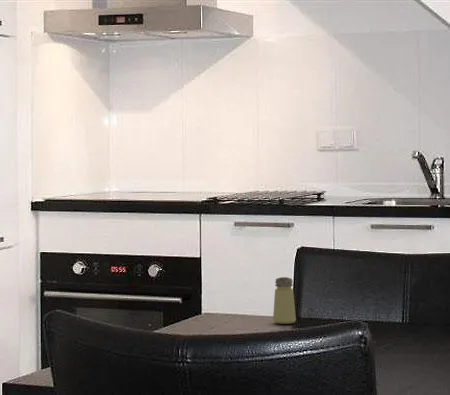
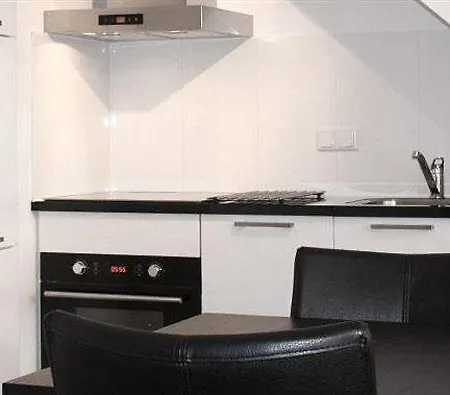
- saltshaker (284, 299)
